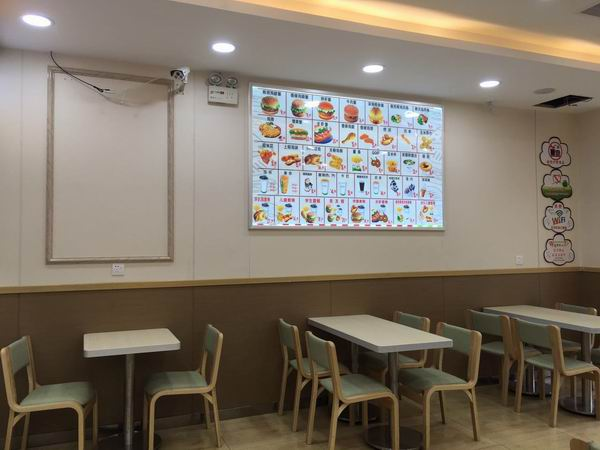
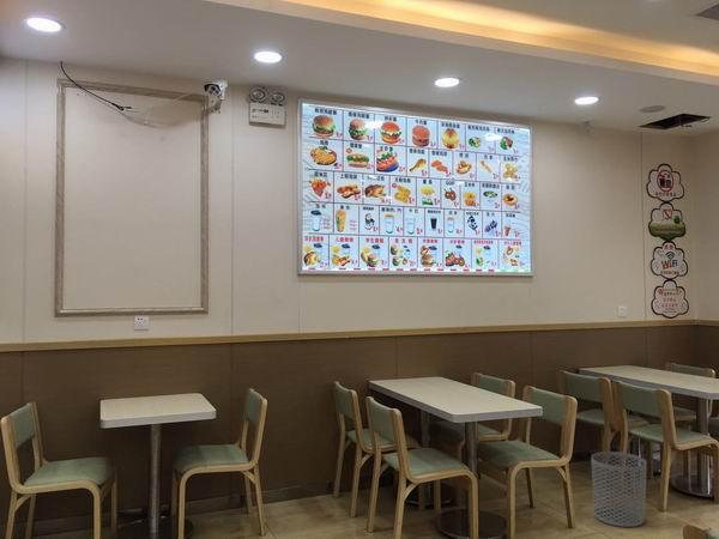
+ waste bin (618, 487)
